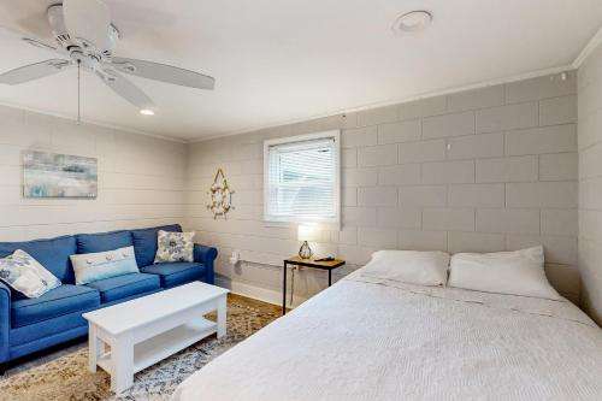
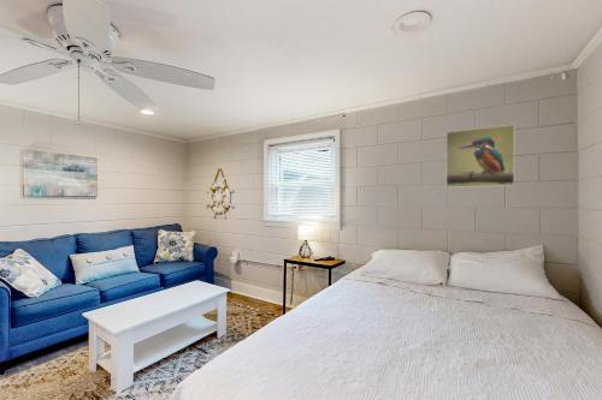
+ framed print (478, 157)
